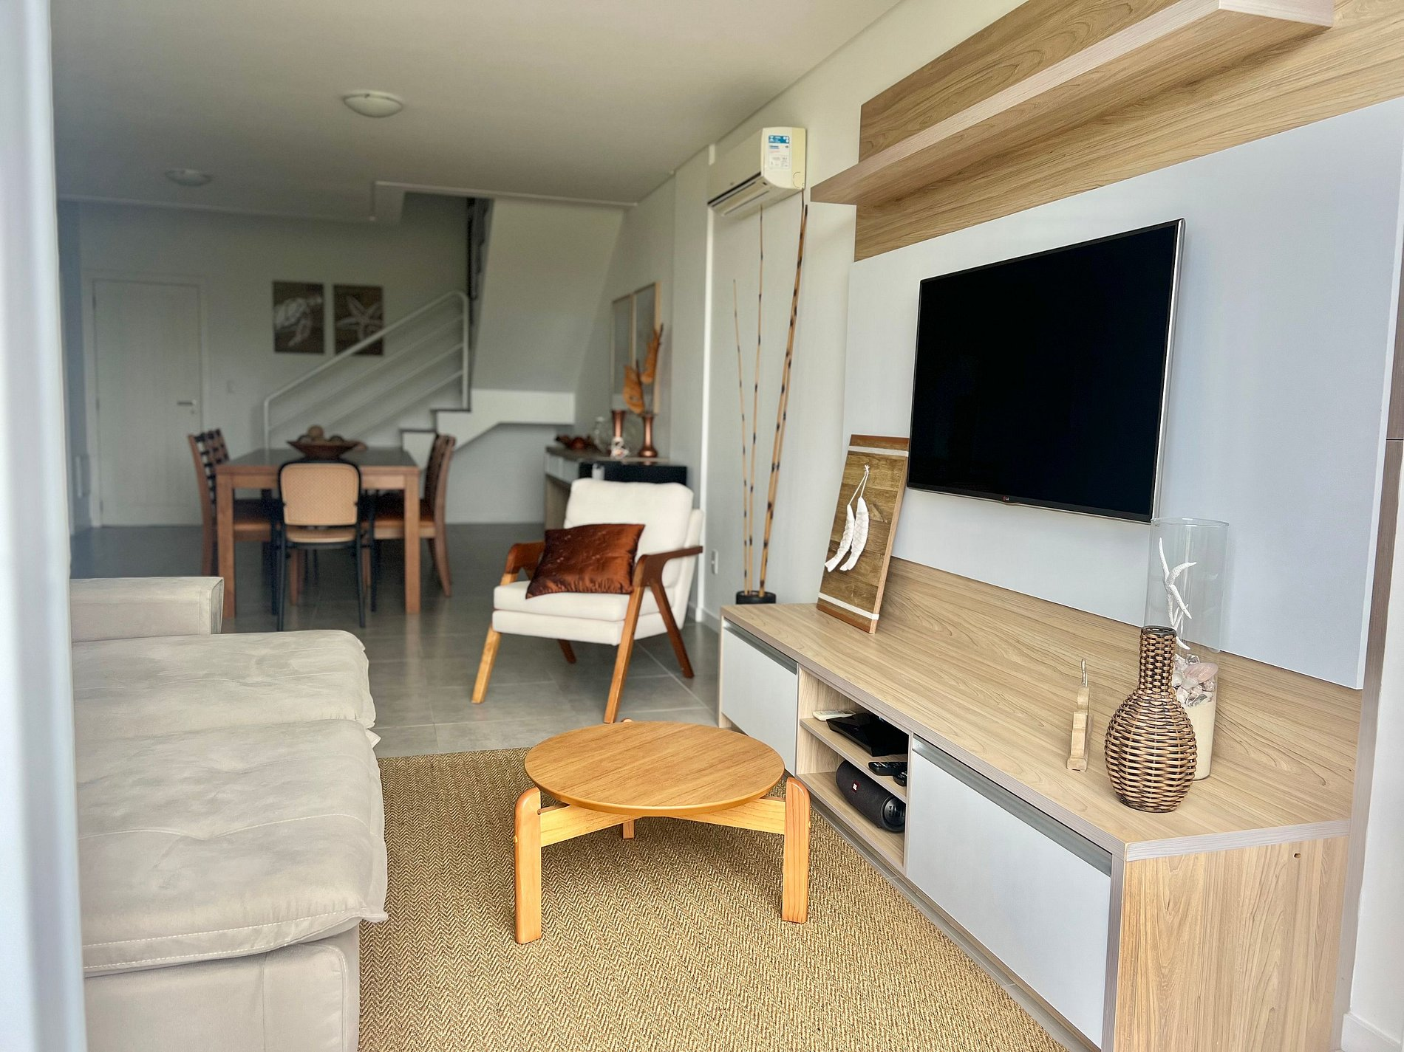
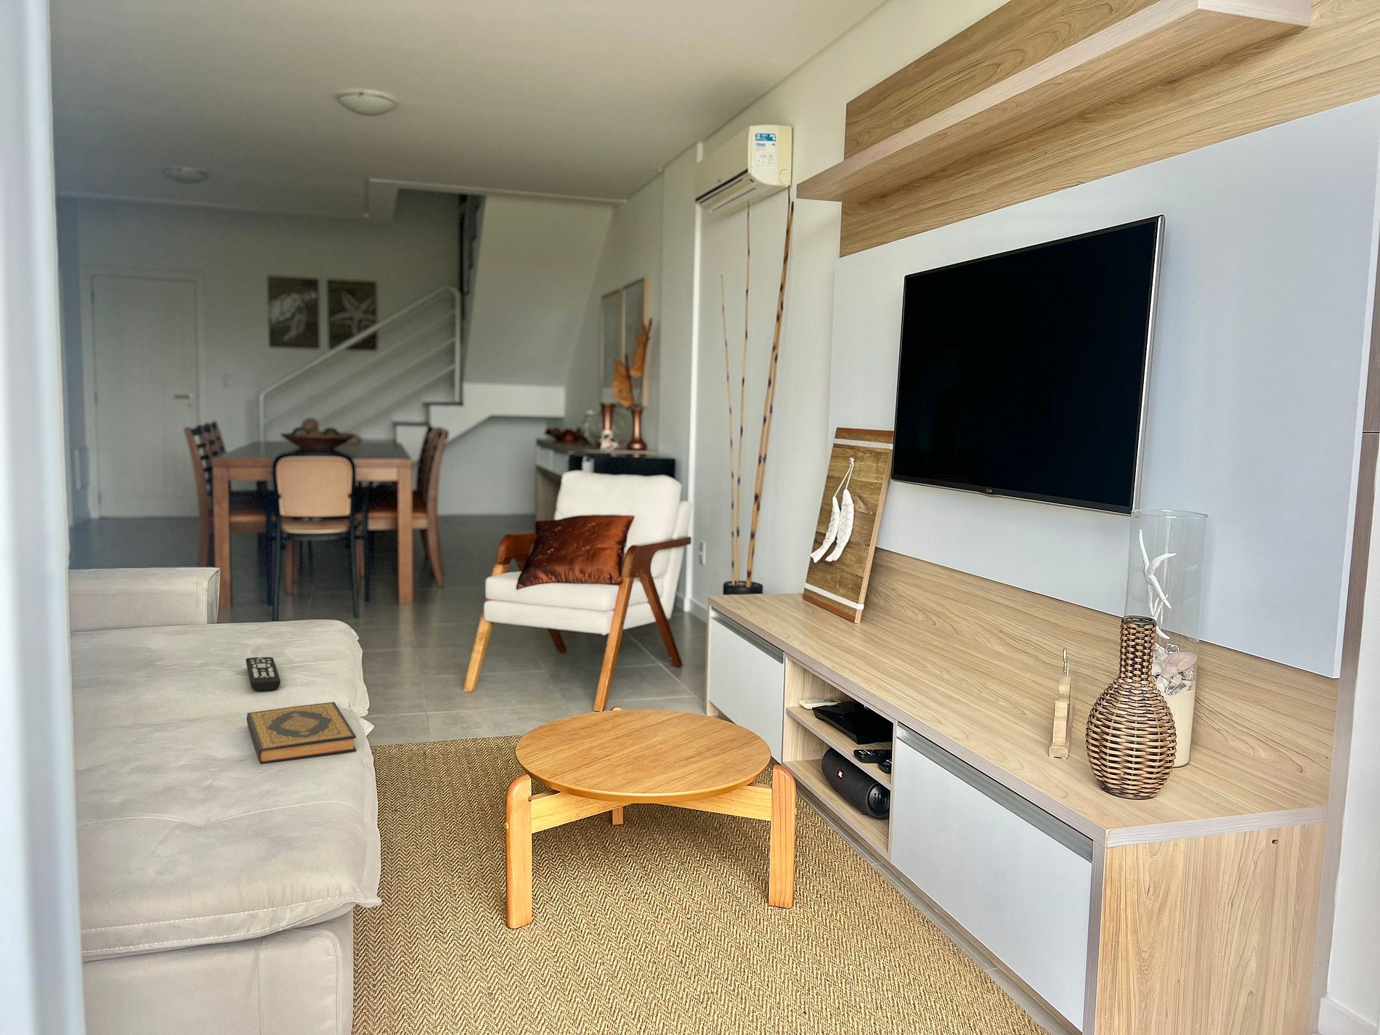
+ hardback book (299, 731)
+ remote control (262, 673)
